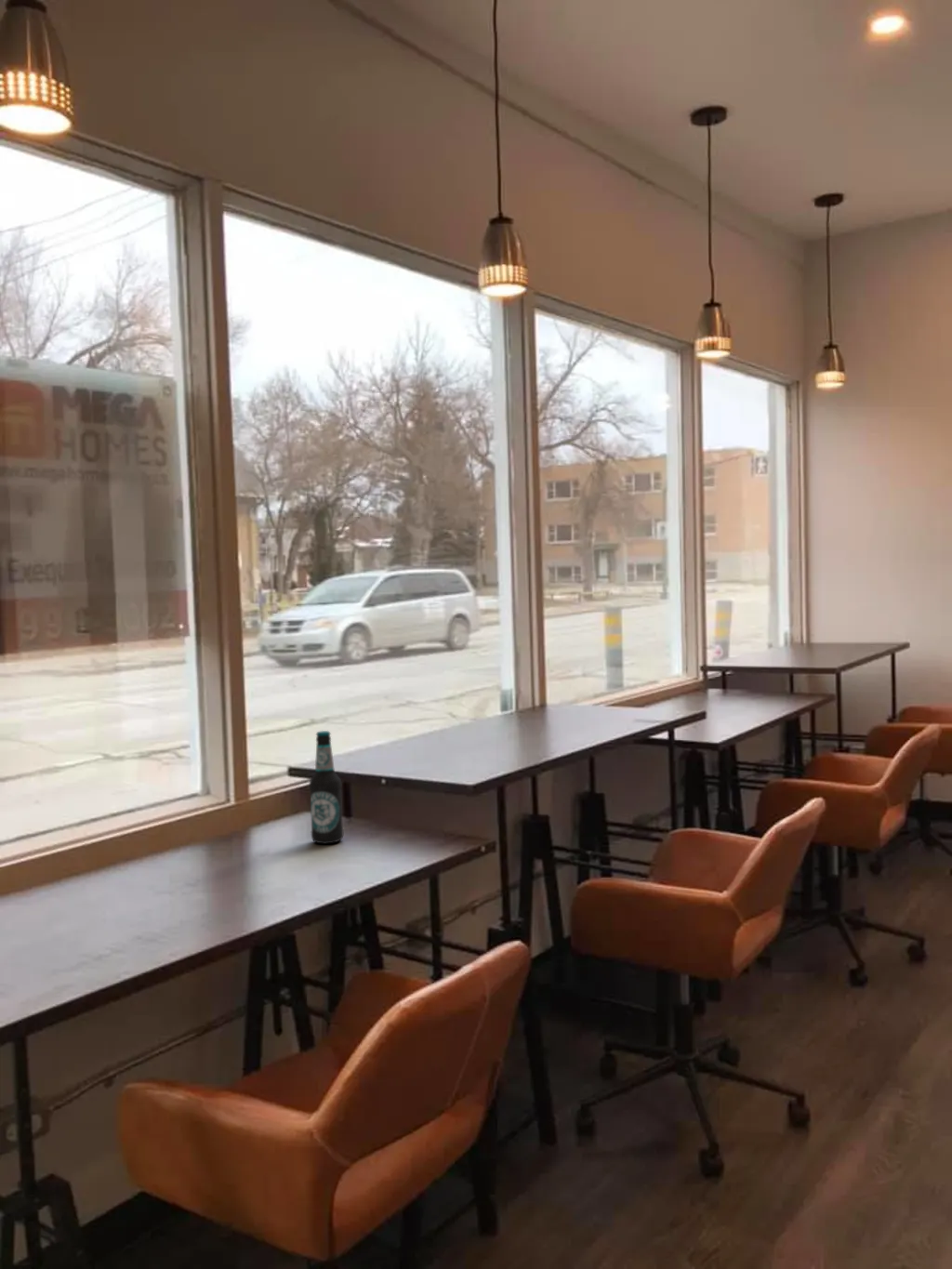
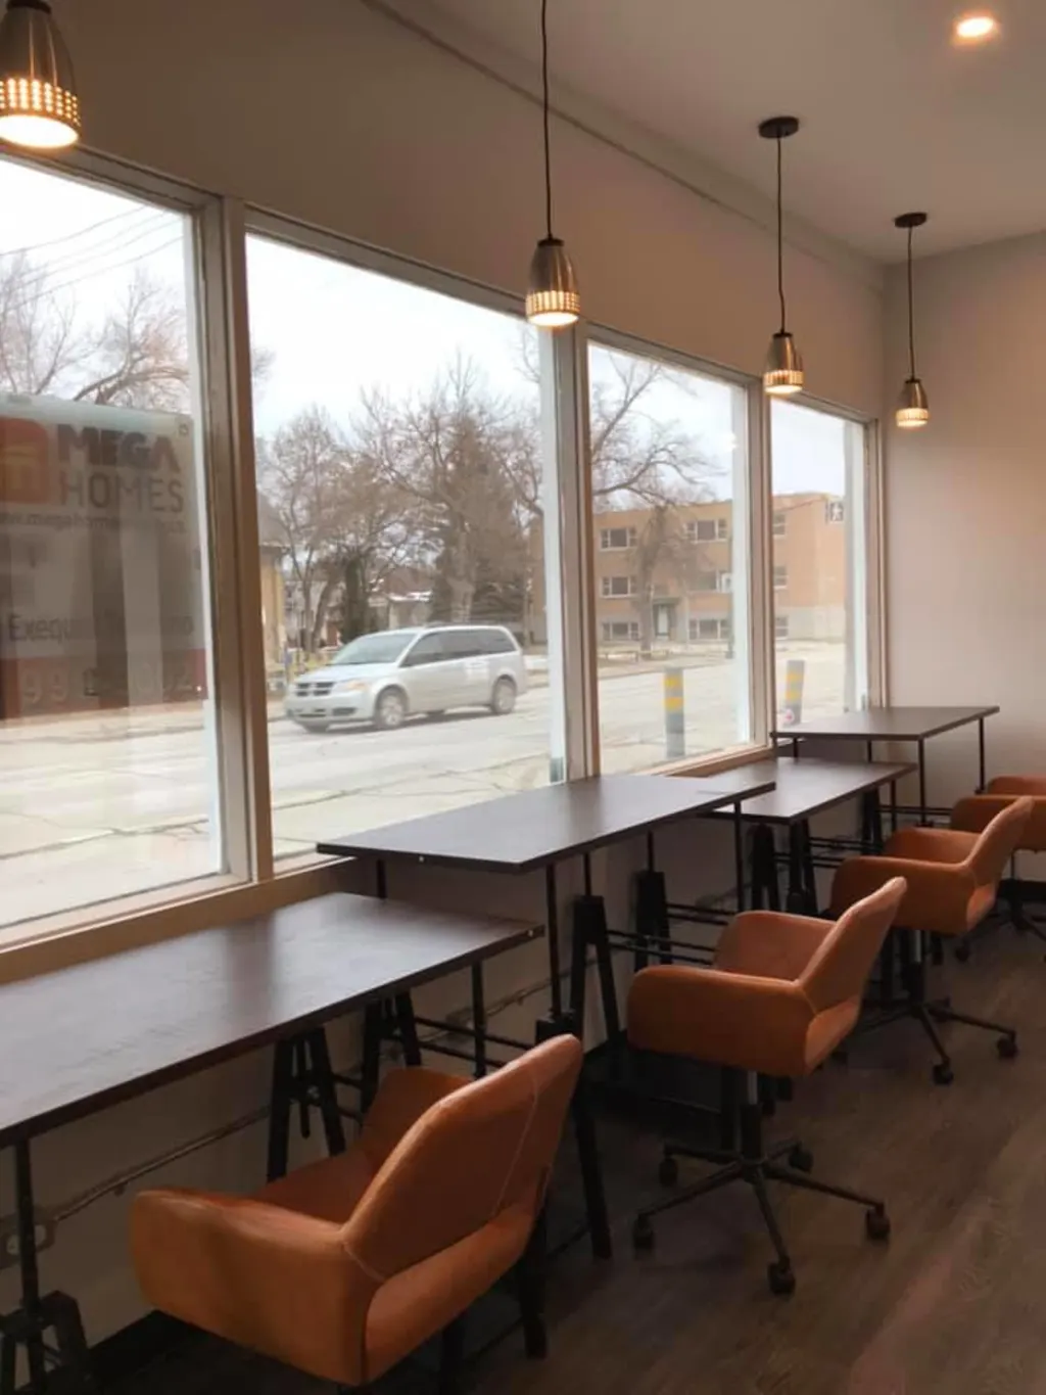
- bottle (325, 787)
